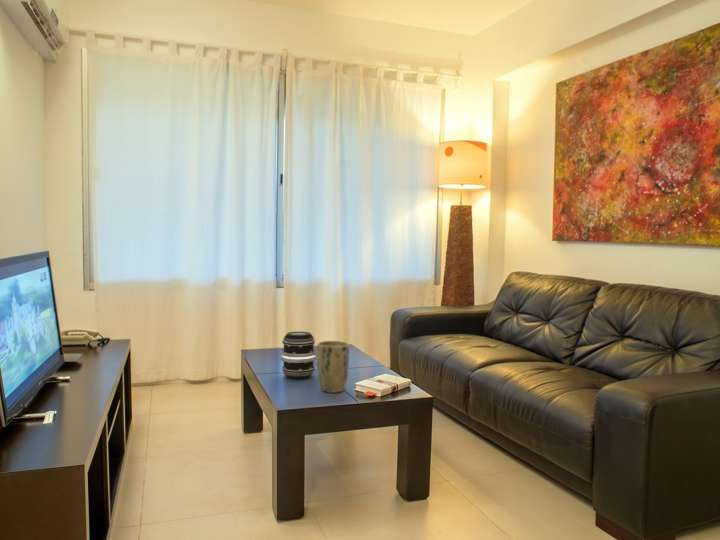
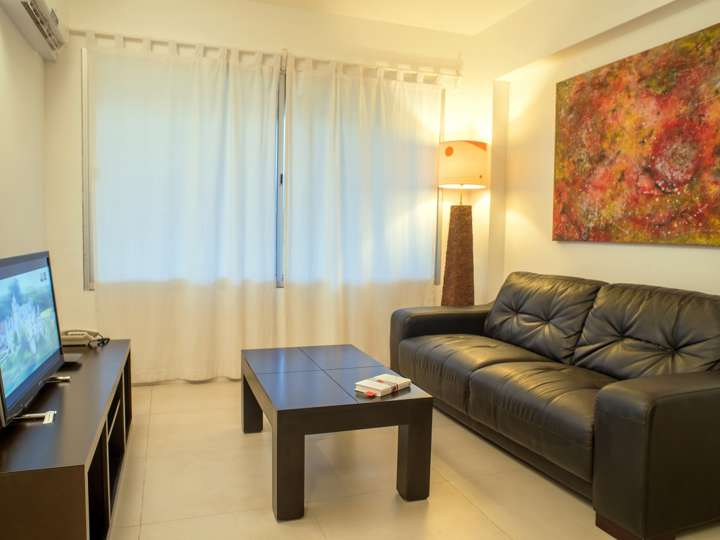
- speaker (298, 354)
- plant pot (332, 366)
